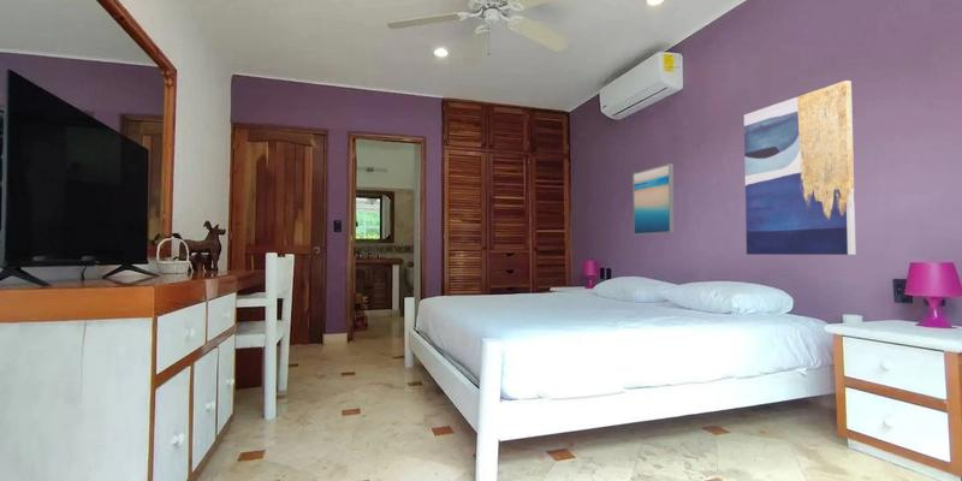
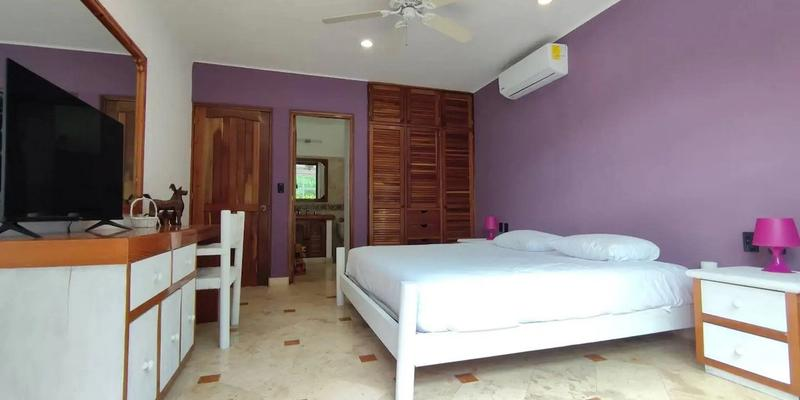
- wall art (792, 177)
- wall art (652, 201)
